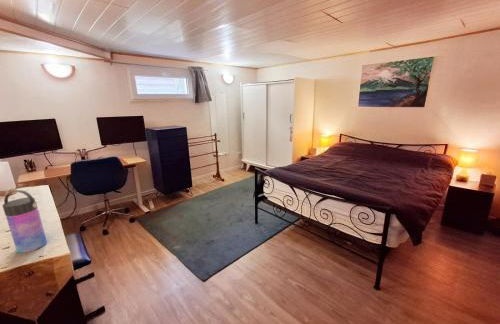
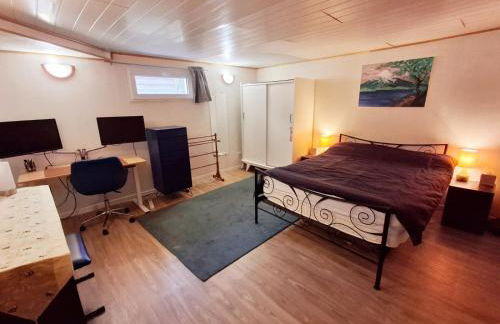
- water bottle (24, 219)
